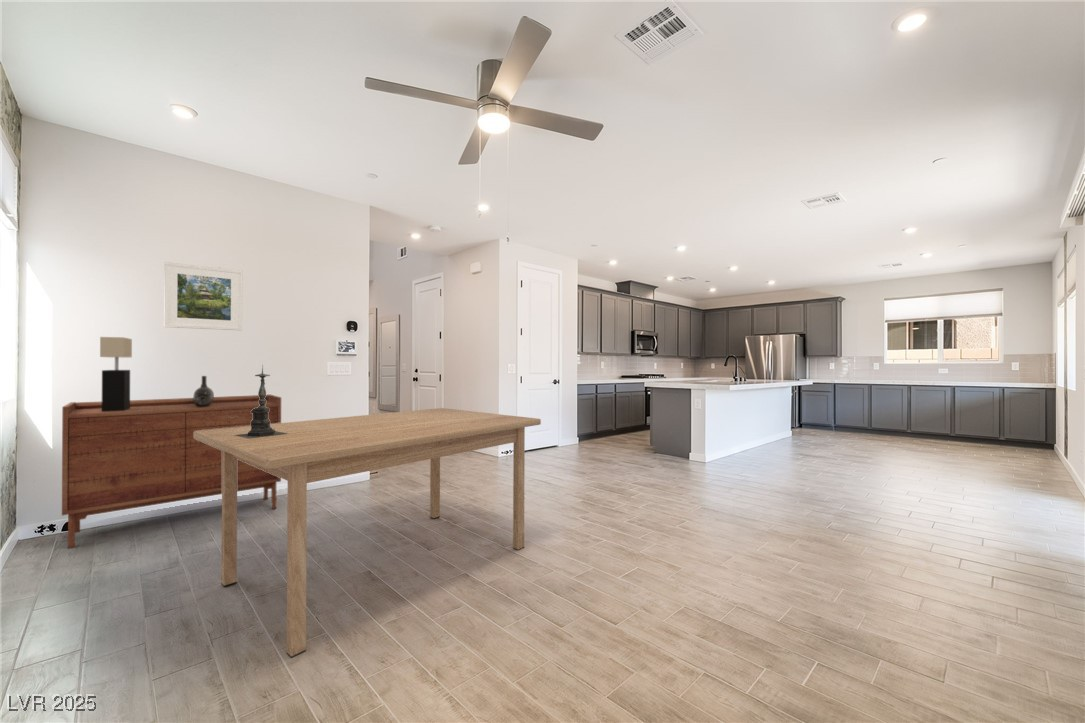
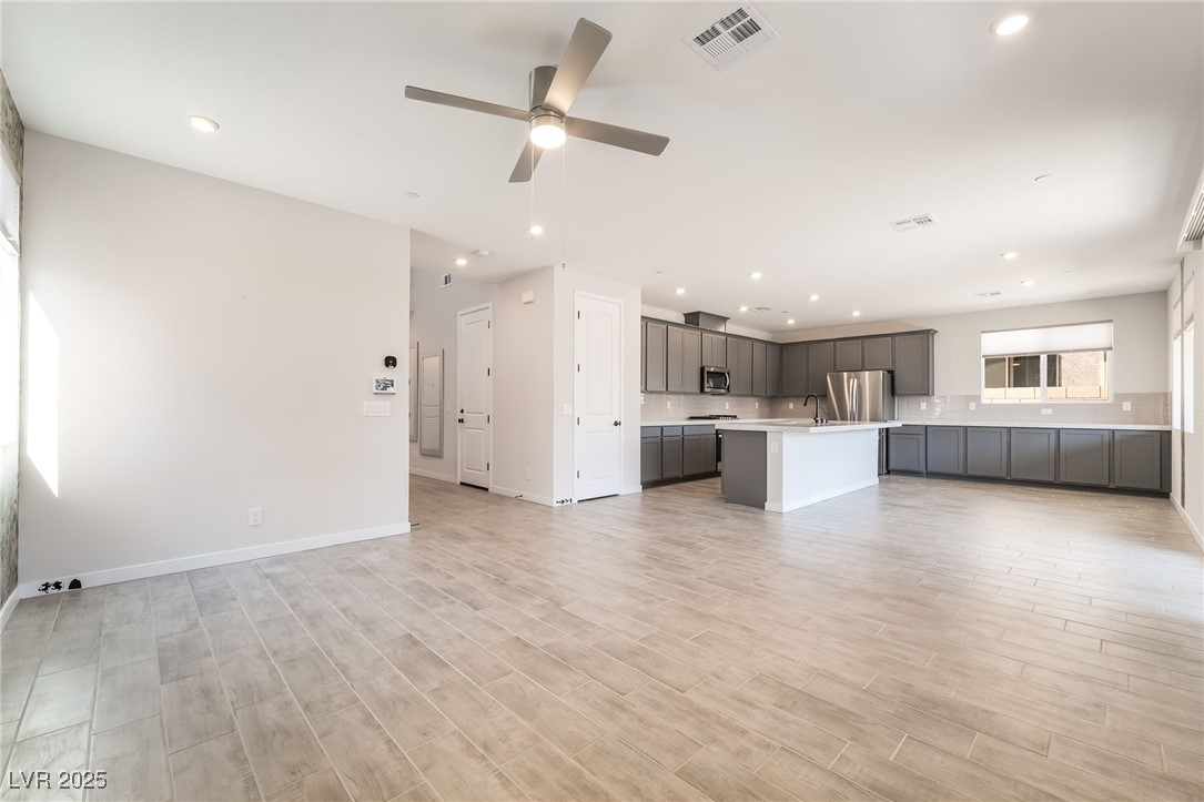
- table lamp (116, 373)
- candle holder (262, 399)
- table (381, 468)
- sideboard (183, 459)
- decorative vase (203, 390)
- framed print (204, 297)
